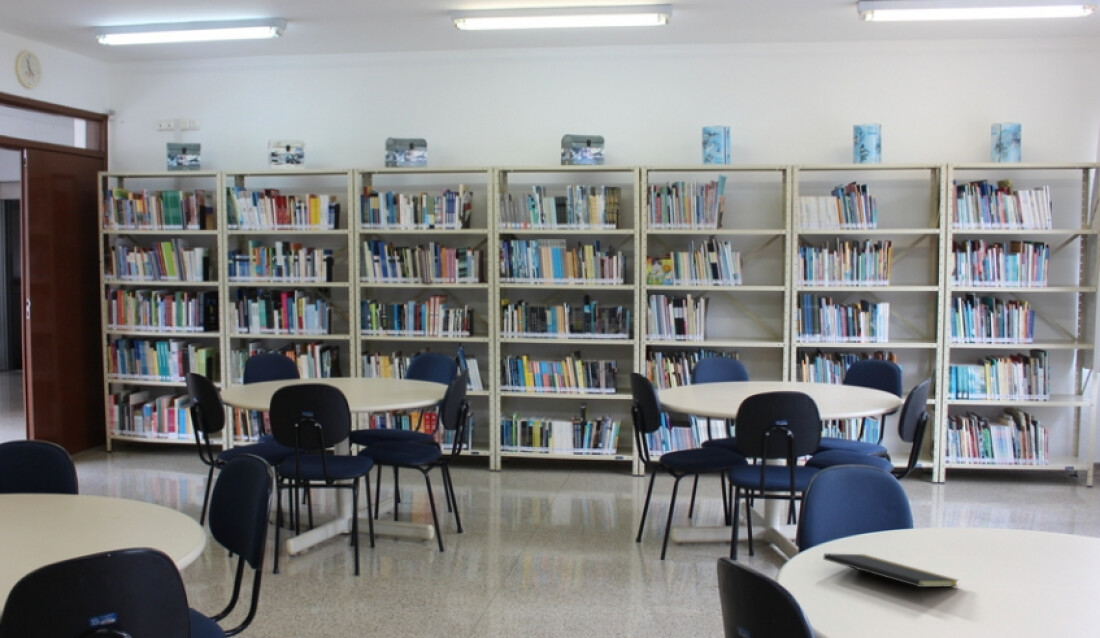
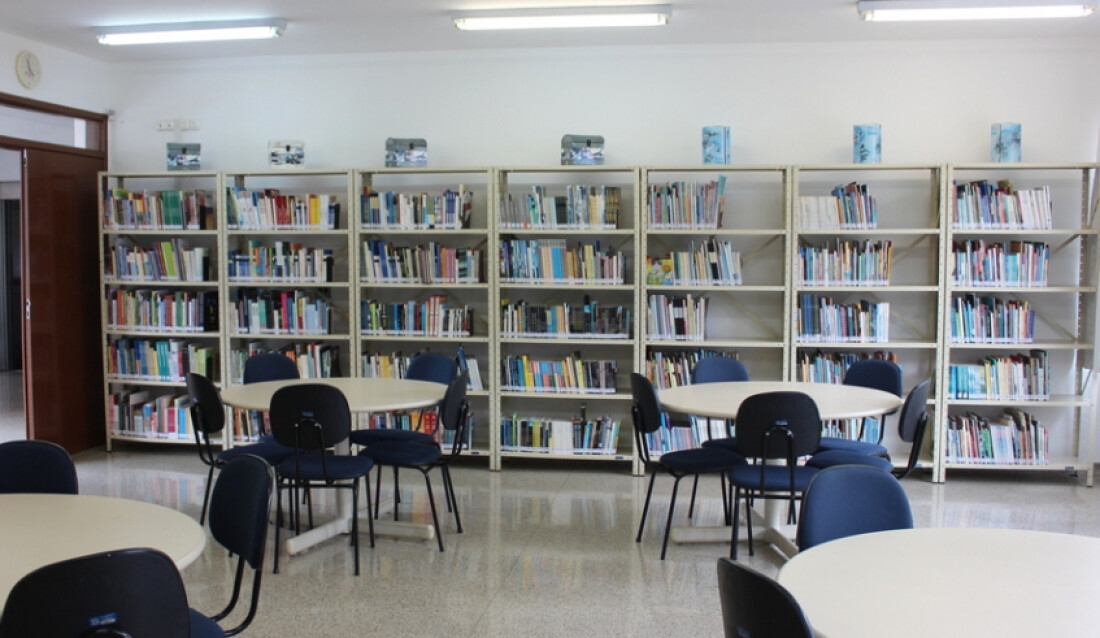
- notepad (889, 569)
